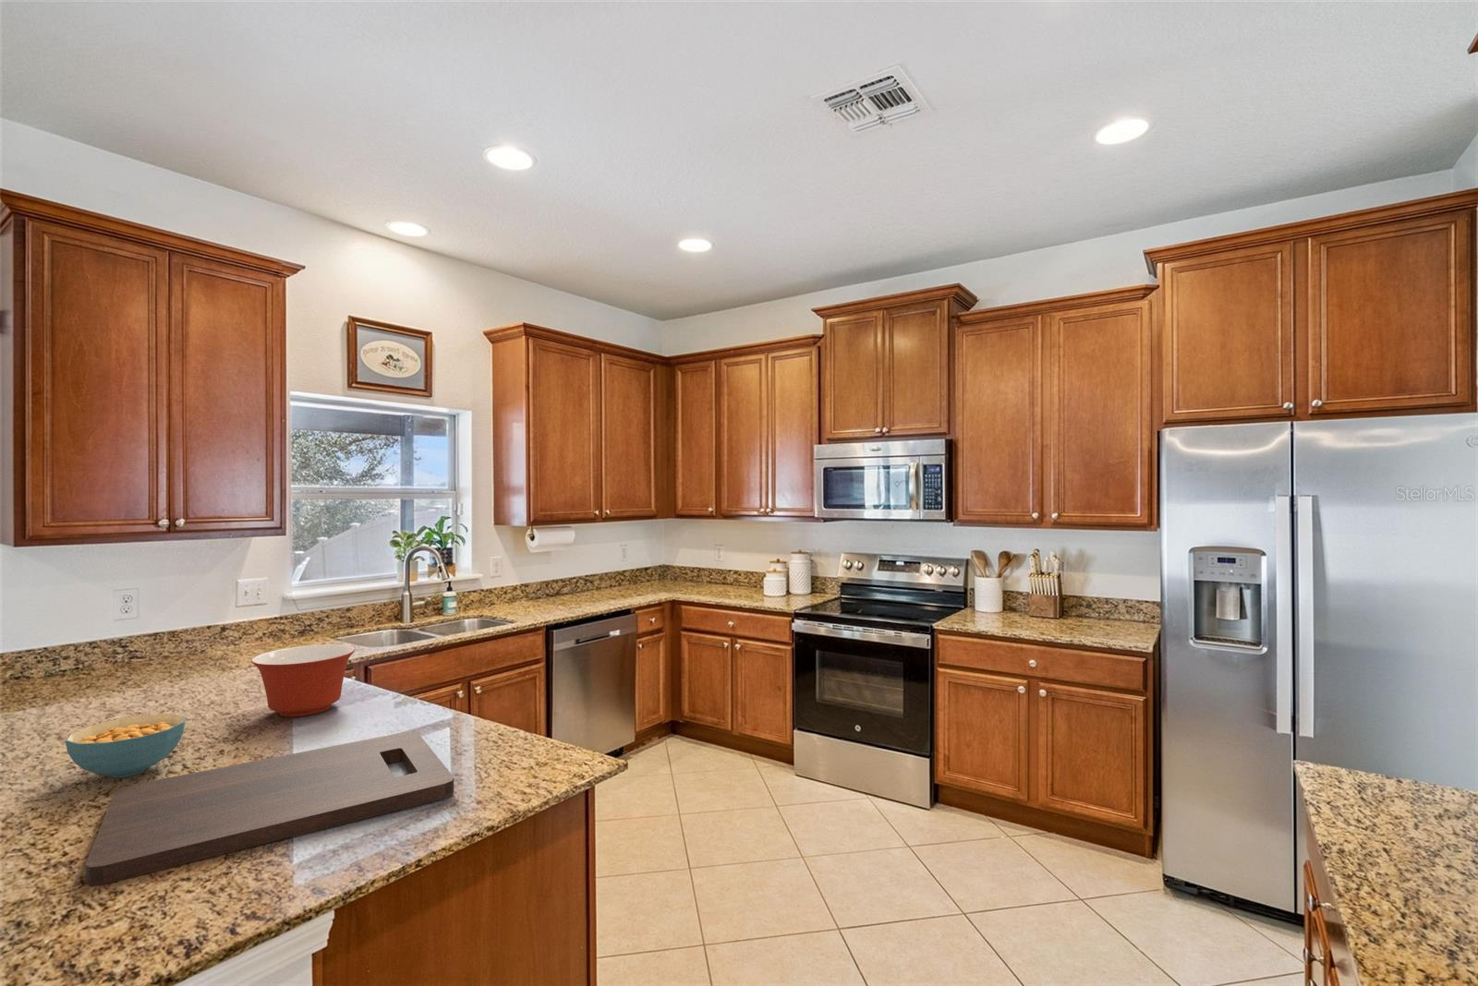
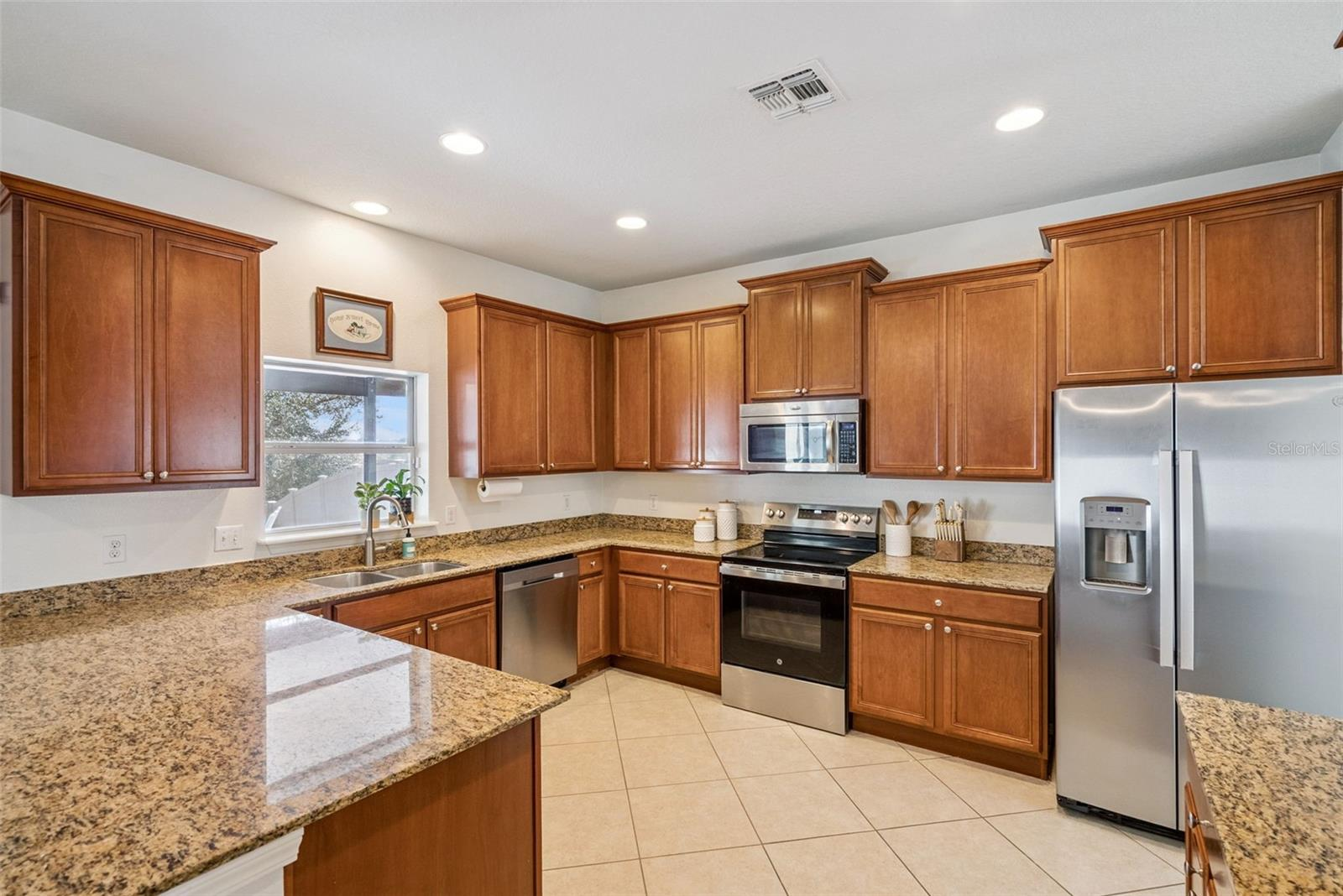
- cutting board (287, 791)
- cereal bowl (129, 749)
- mixing bowl (305, 681)
